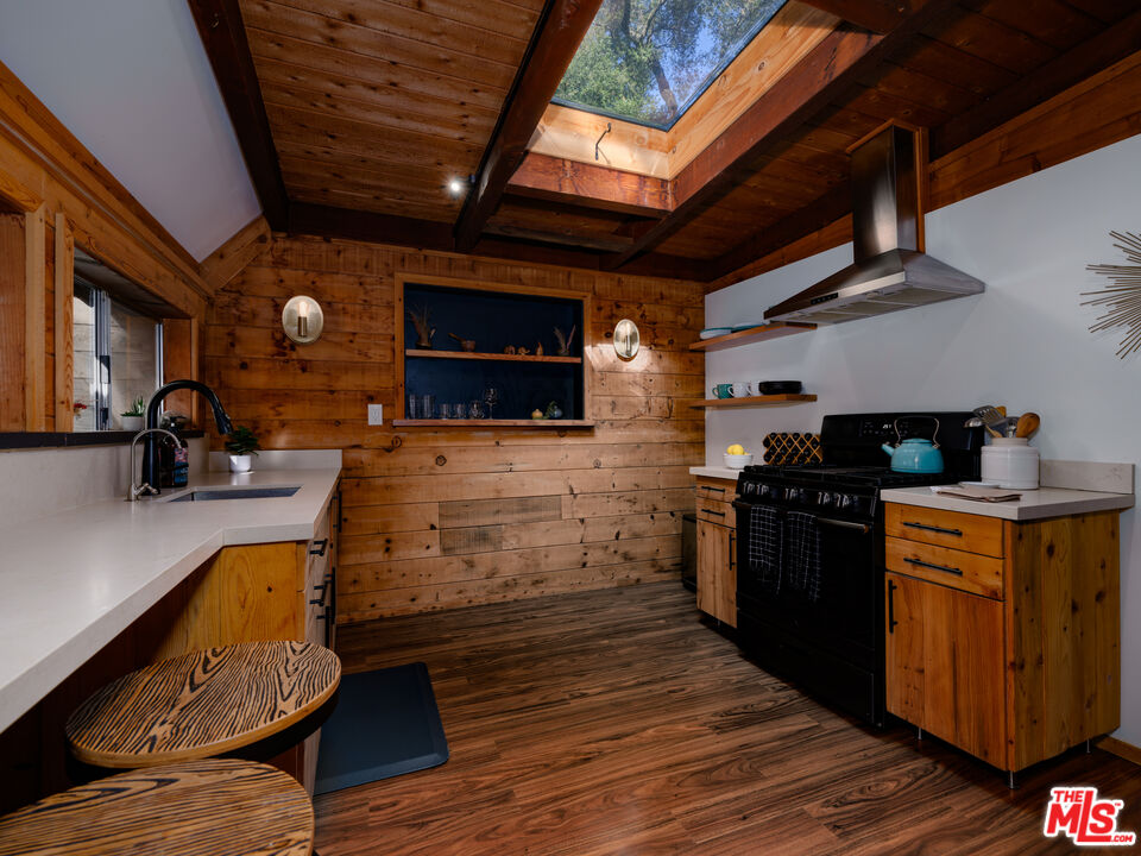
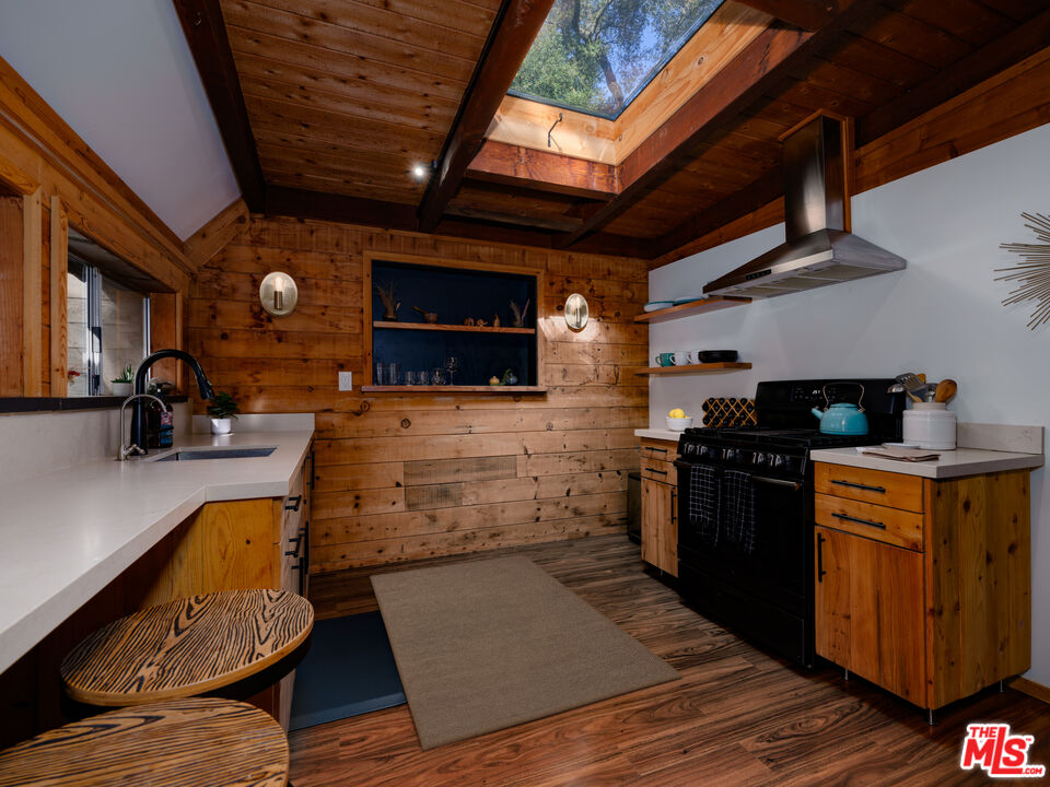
+ rug (492, 615)
